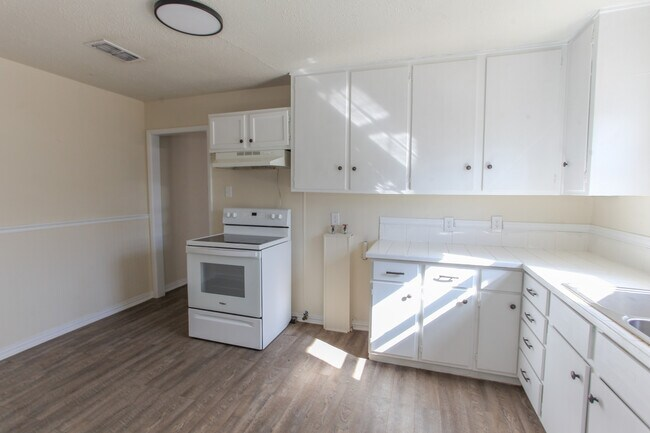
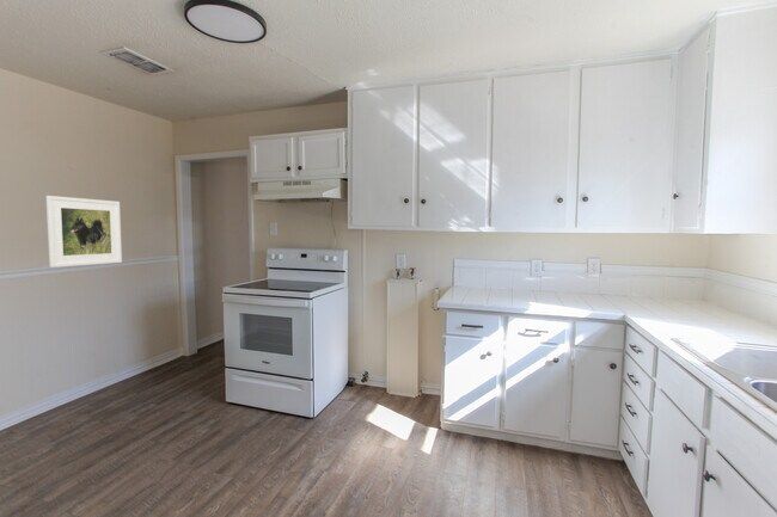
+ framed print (87, 232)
